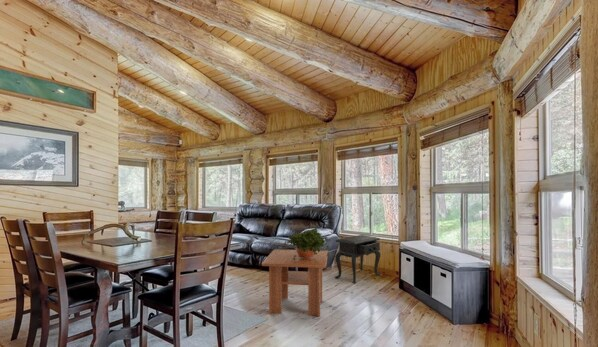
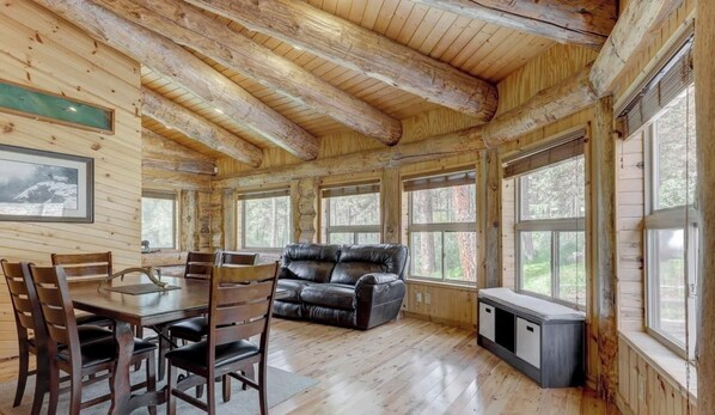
- coffee table (297, 281)
- side table (360, 257)
- potted plant (306, 242)
